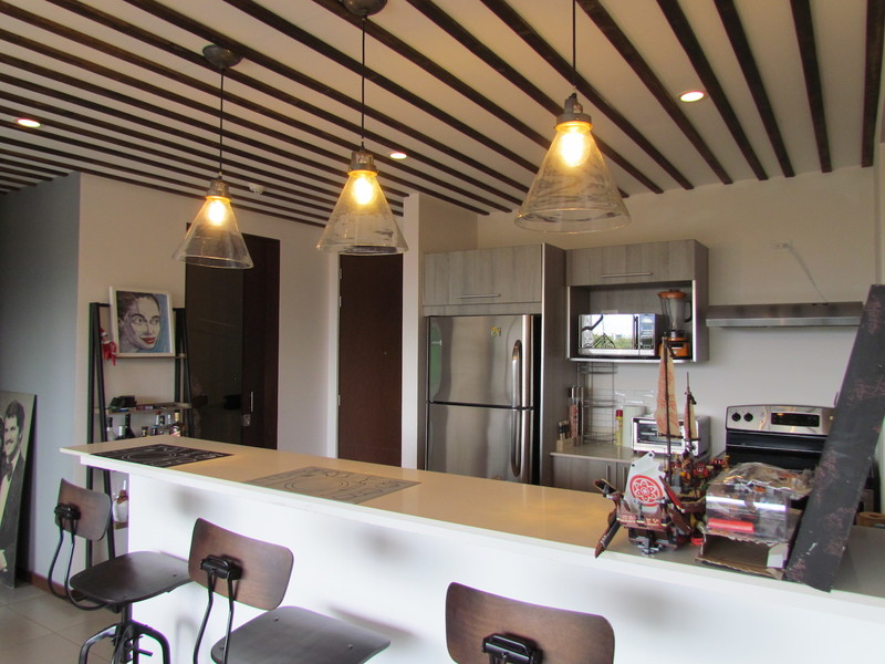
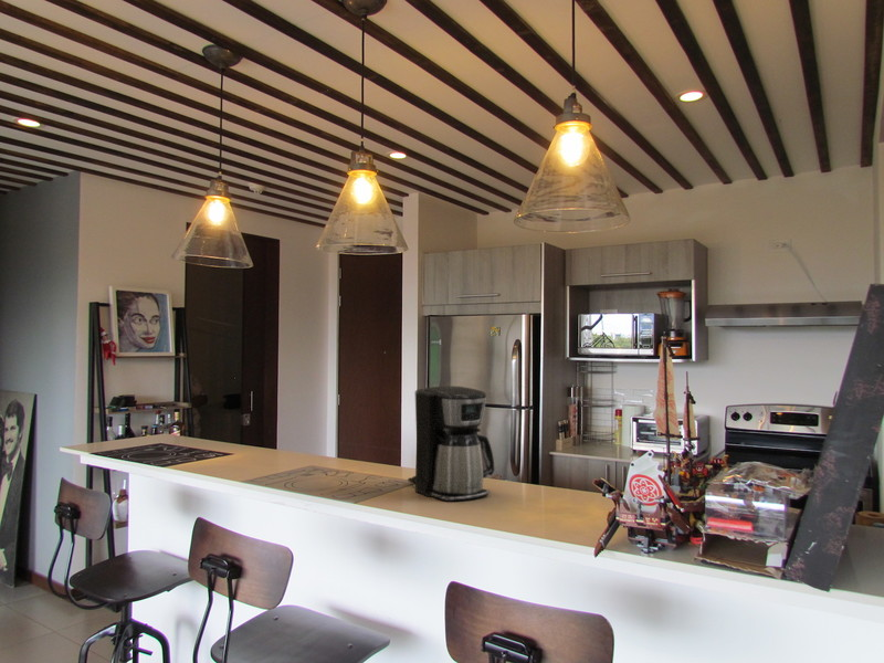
+ coffee maker (452, 438)
